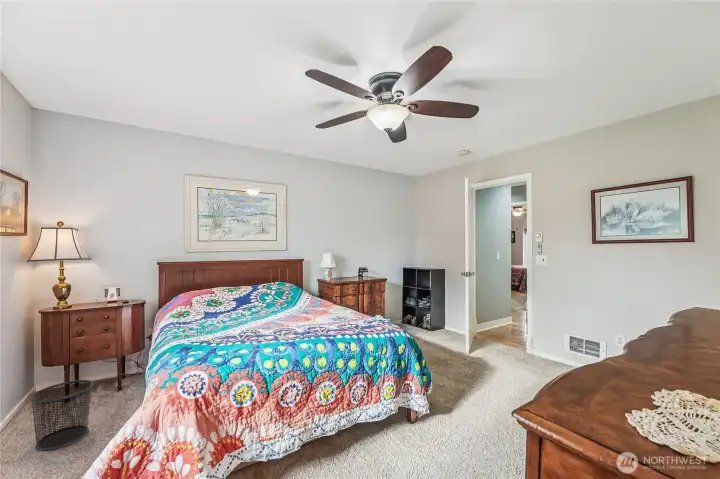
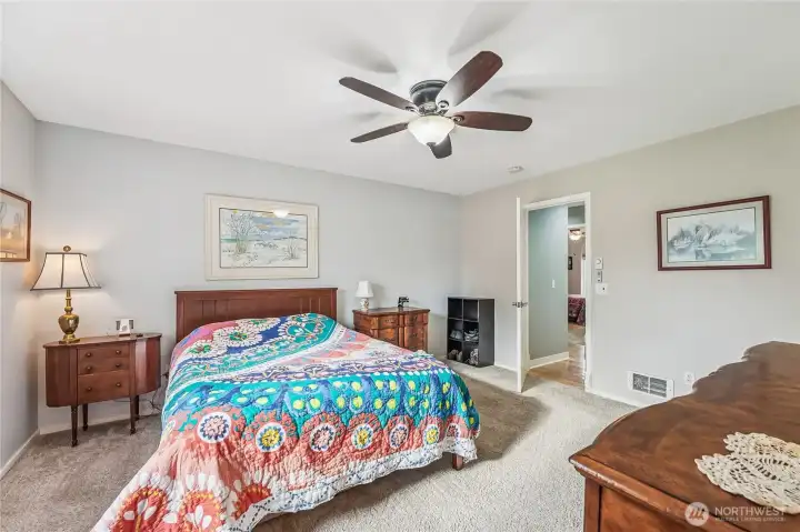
- waste bin (63, 413)
